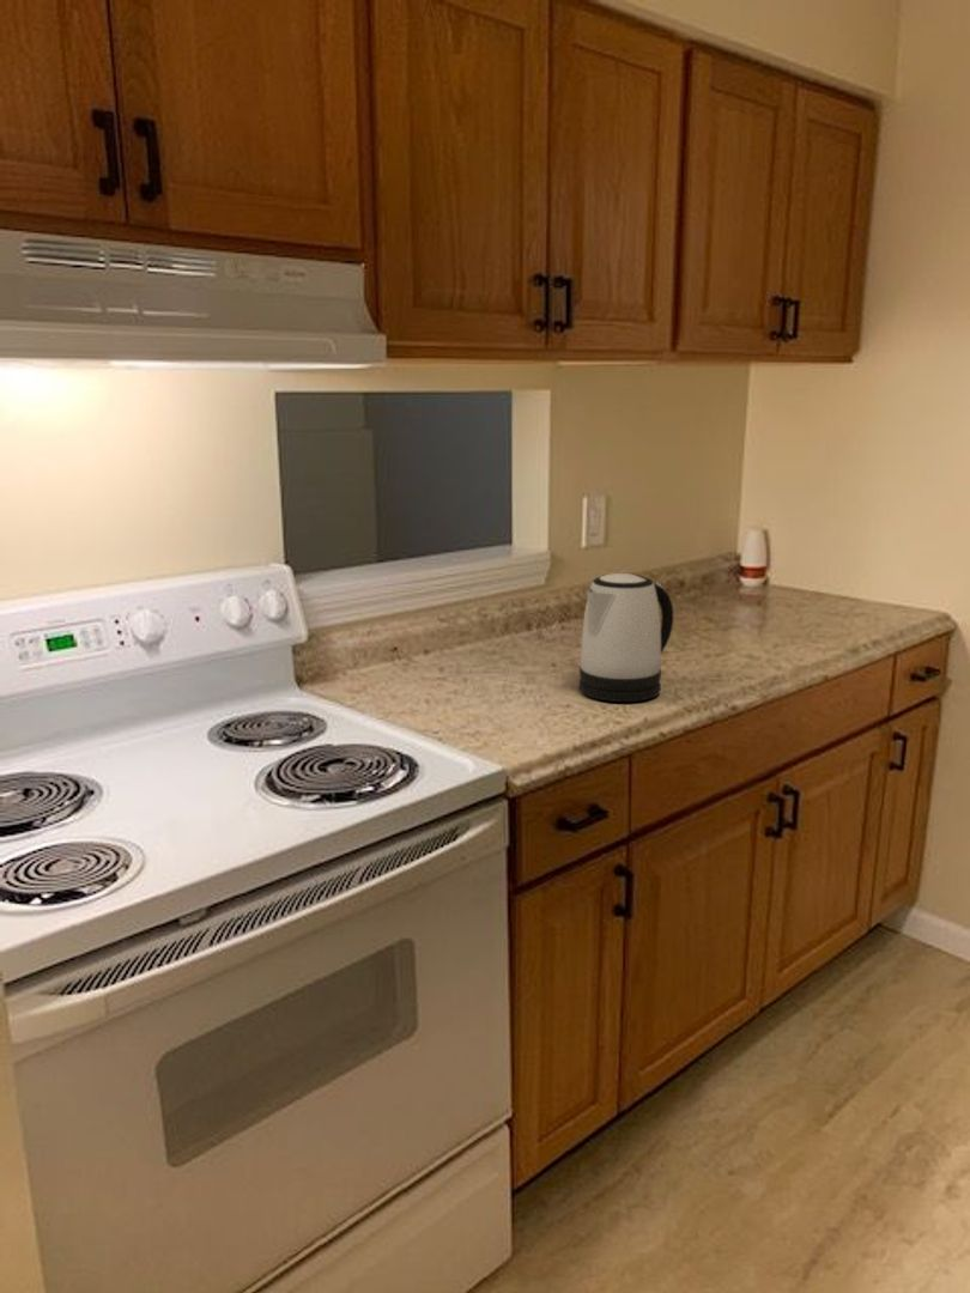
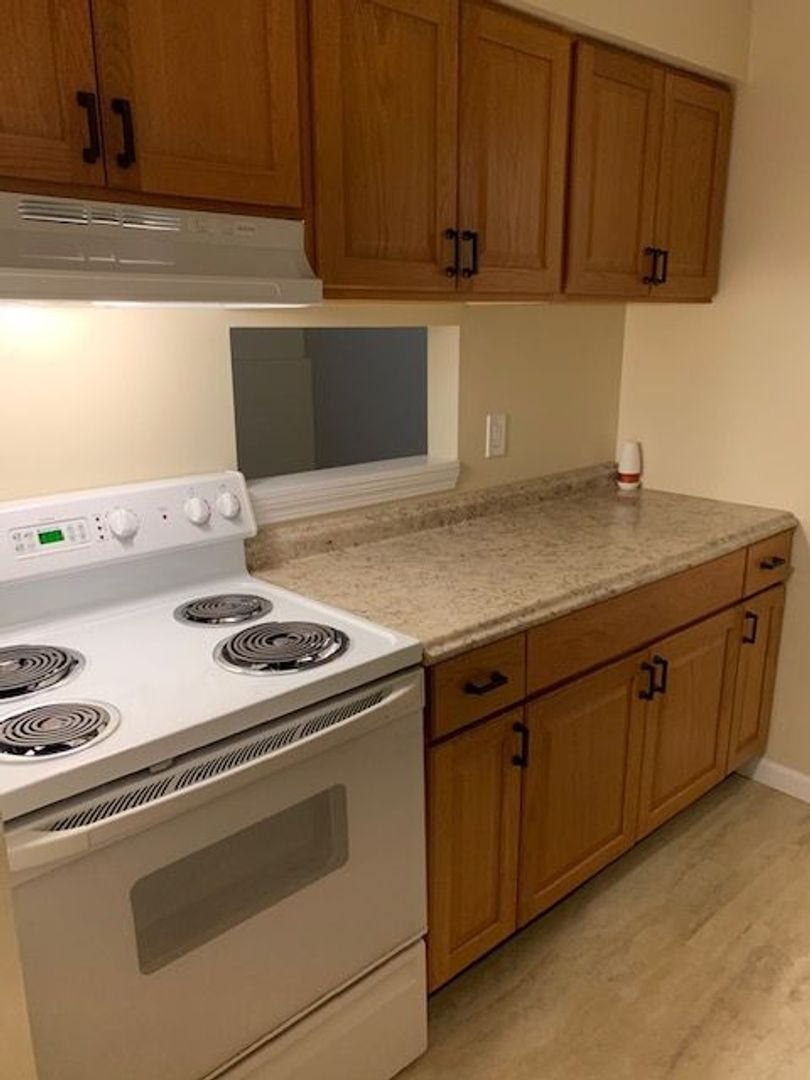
- kettle (630, 631)
